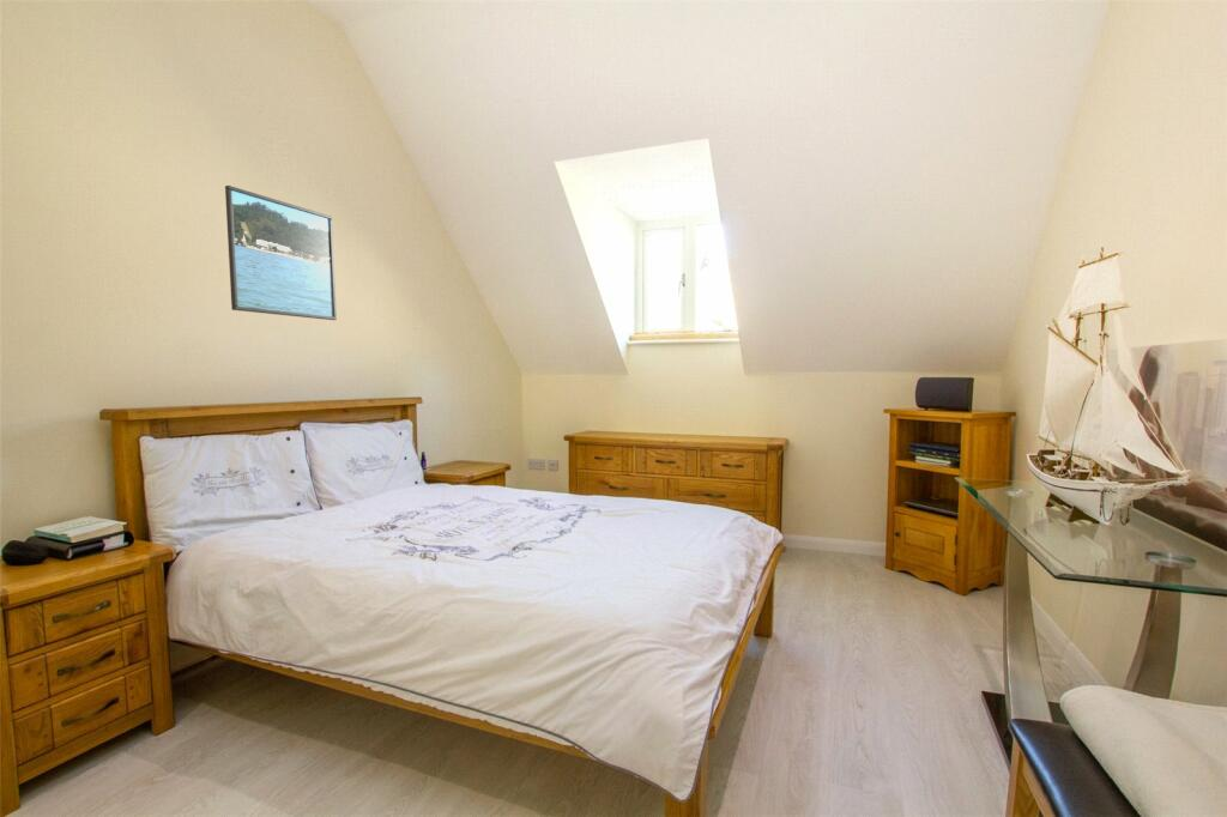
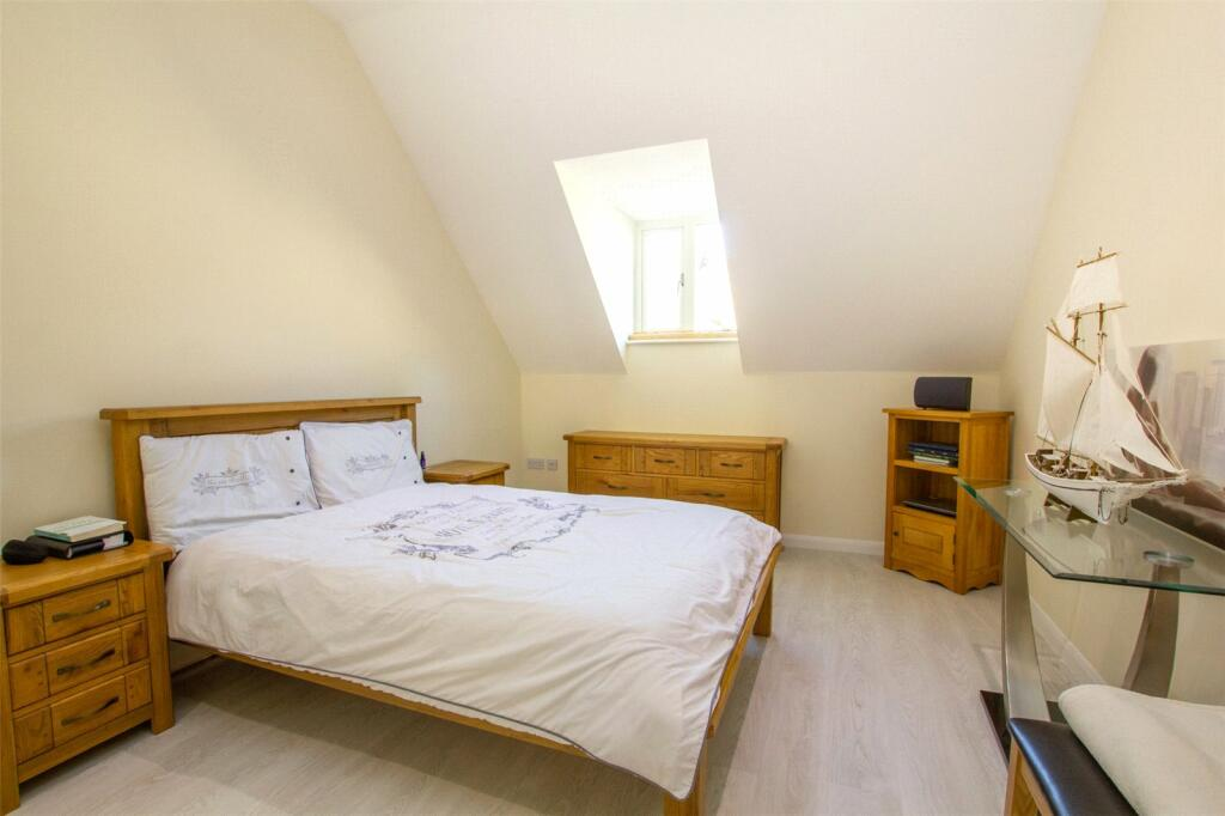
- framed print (285, 259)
